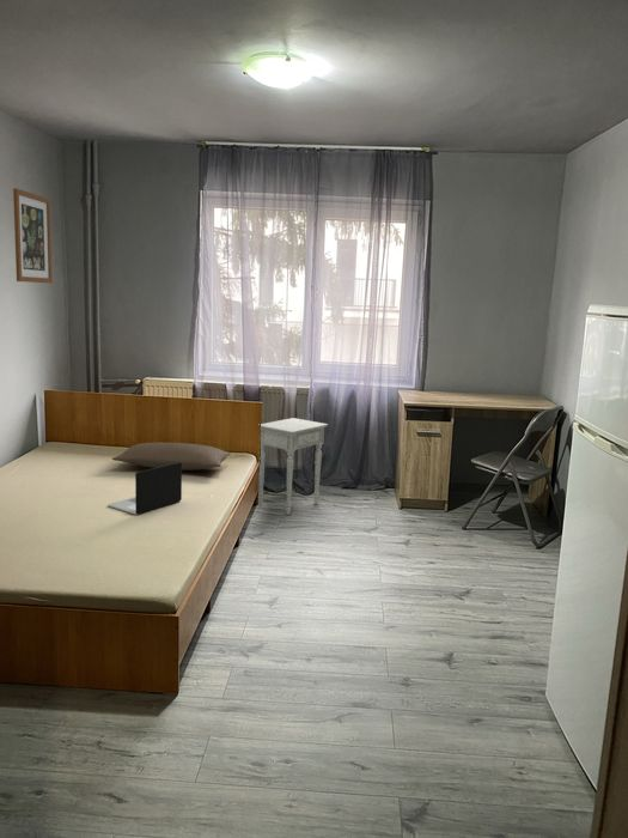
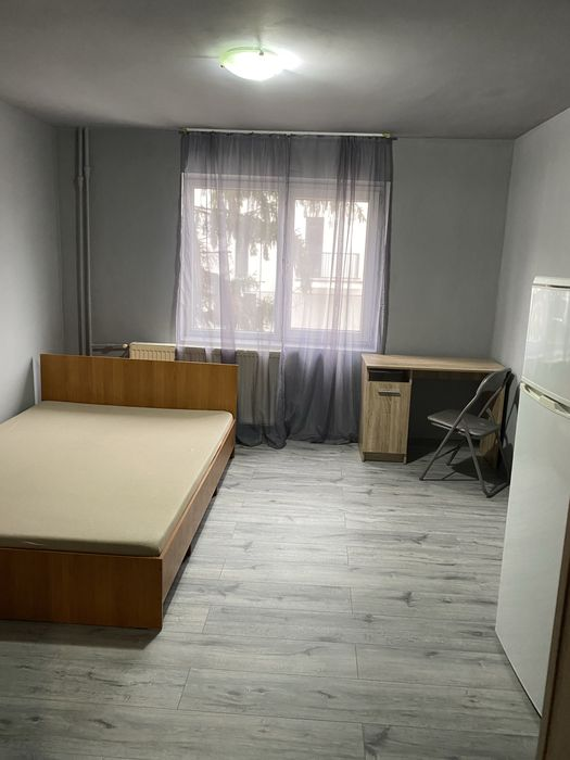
- laptop (145, 482)
- pillow (173, 456)
- wall art (33, 238)
- nightstand (291, 464)
